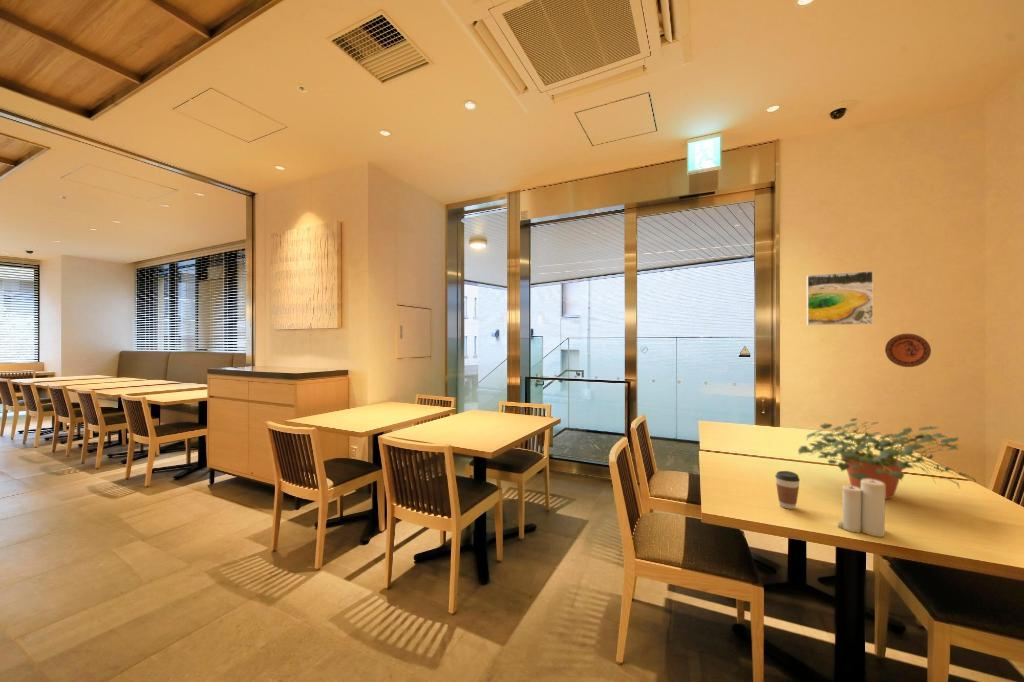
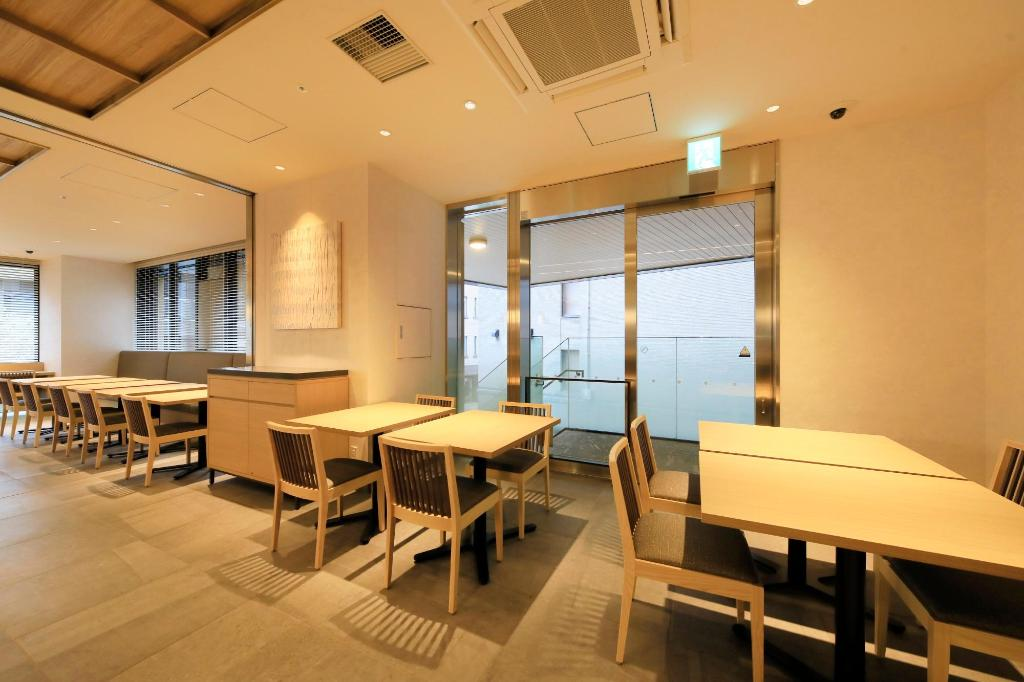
- decorative plate (907, 350)
- coffee cup (787, 489)
- candle (865, 501)
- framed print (838, 299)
- potted plant (875, 461)
